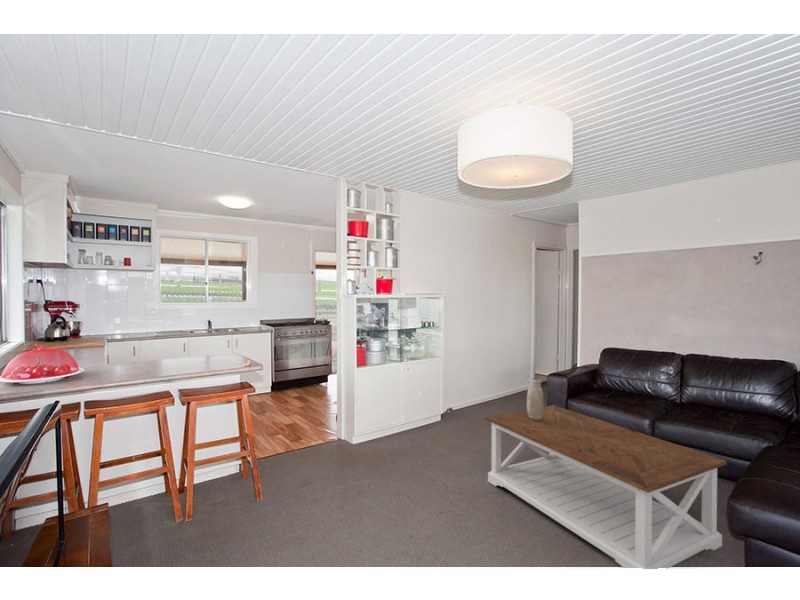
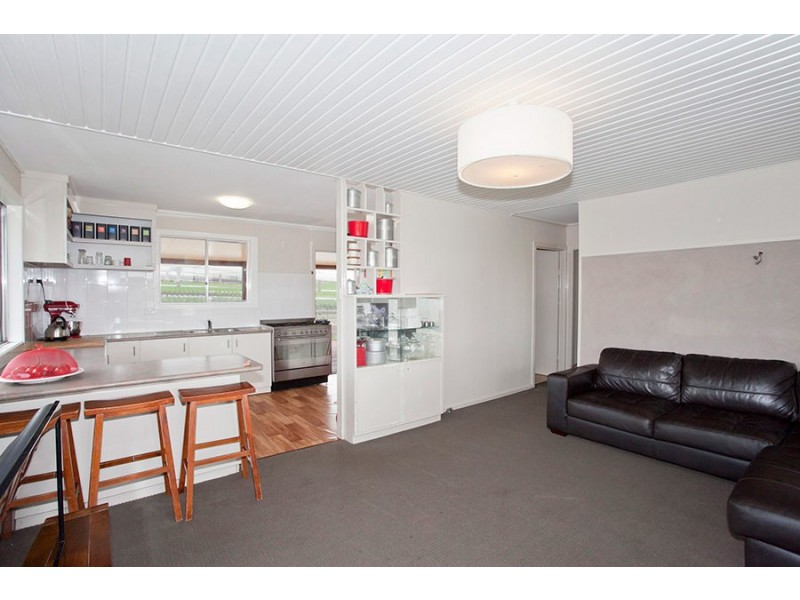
- vase (535, 398)
- coffee table (587, 472)
